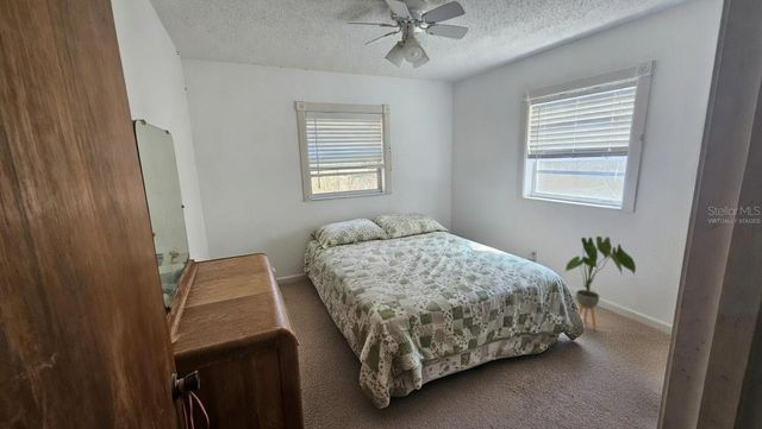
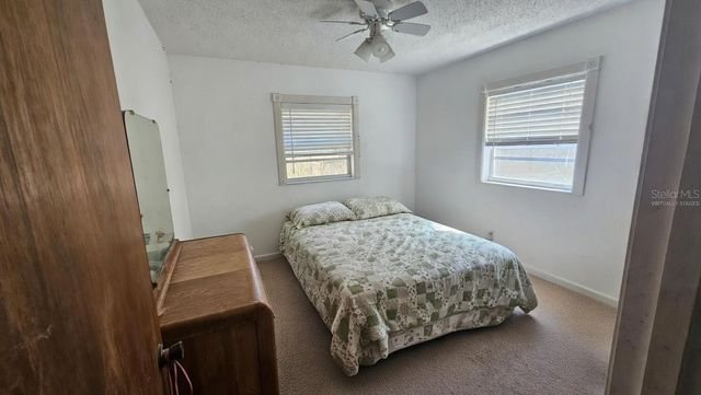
- house plant (593, 282)
